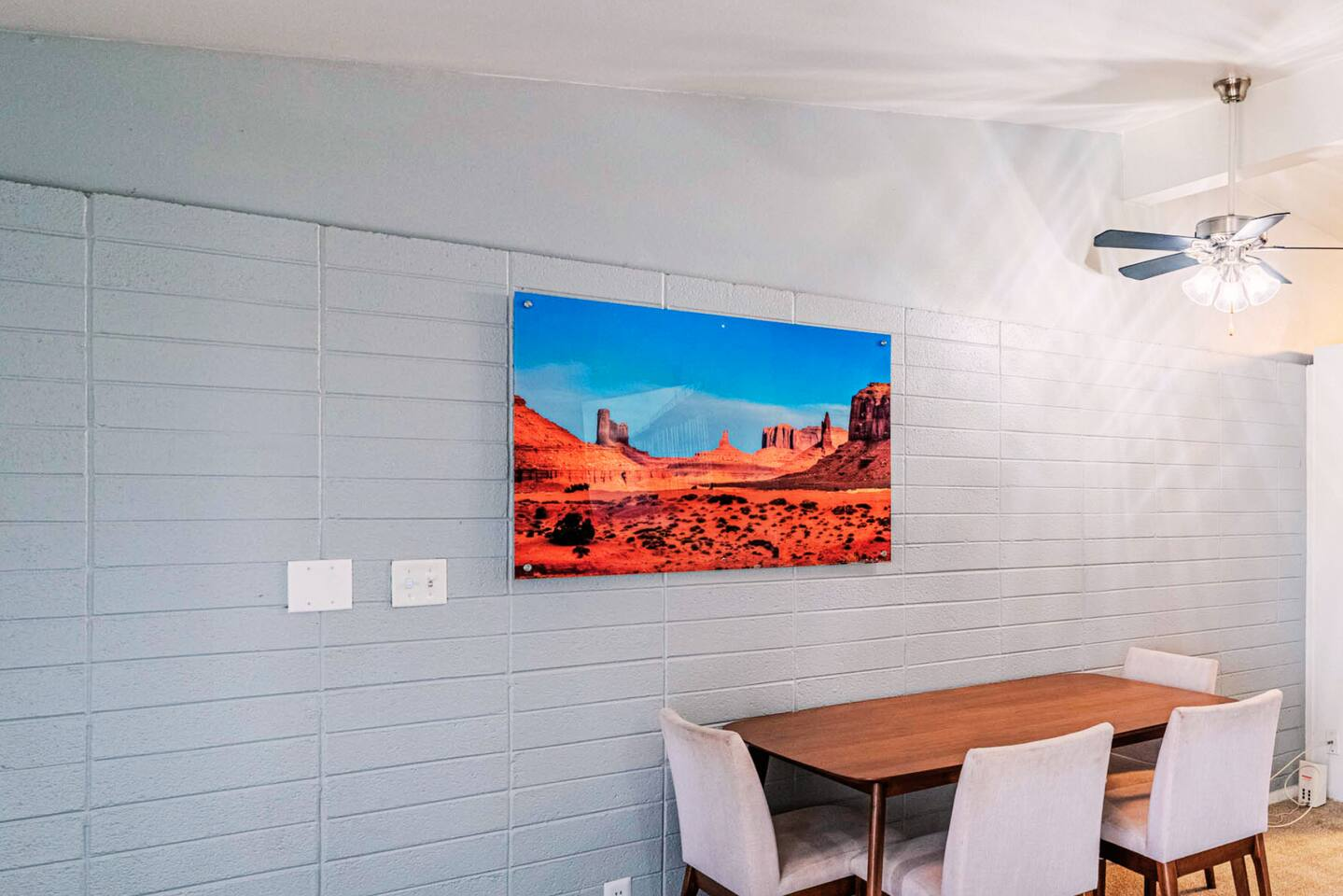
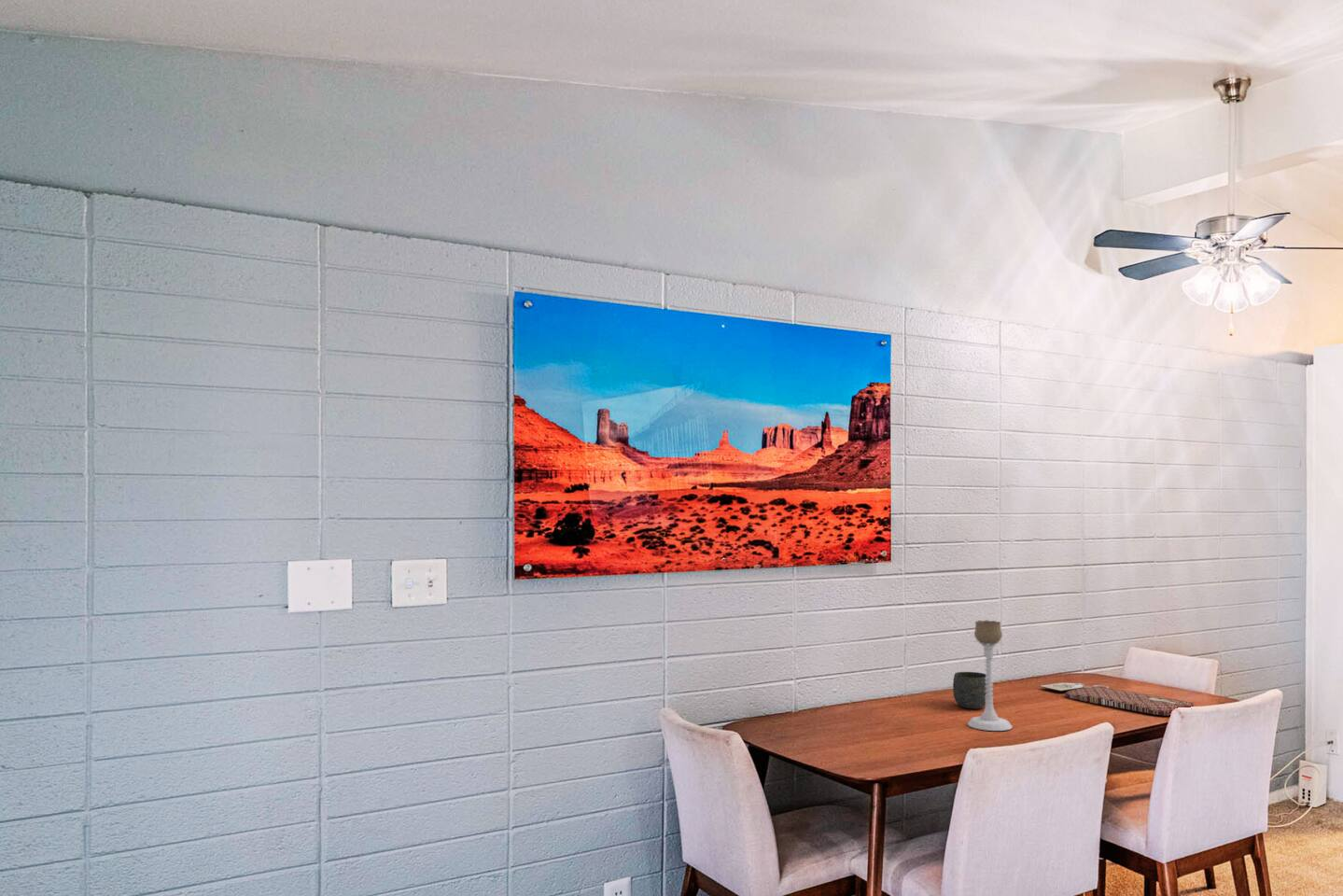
+ candle holder (988, 673)
+ placemat (1115, 695)
+ mug (970, 689)
